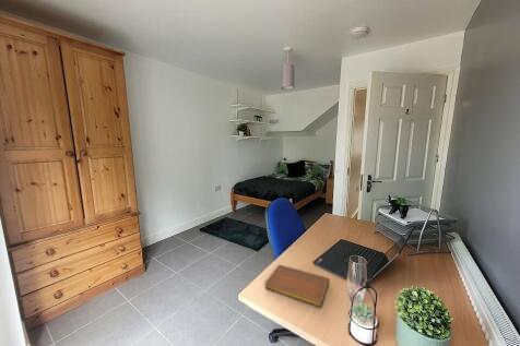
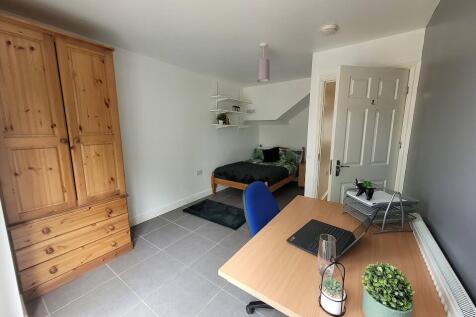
- notebook (297, 283)
